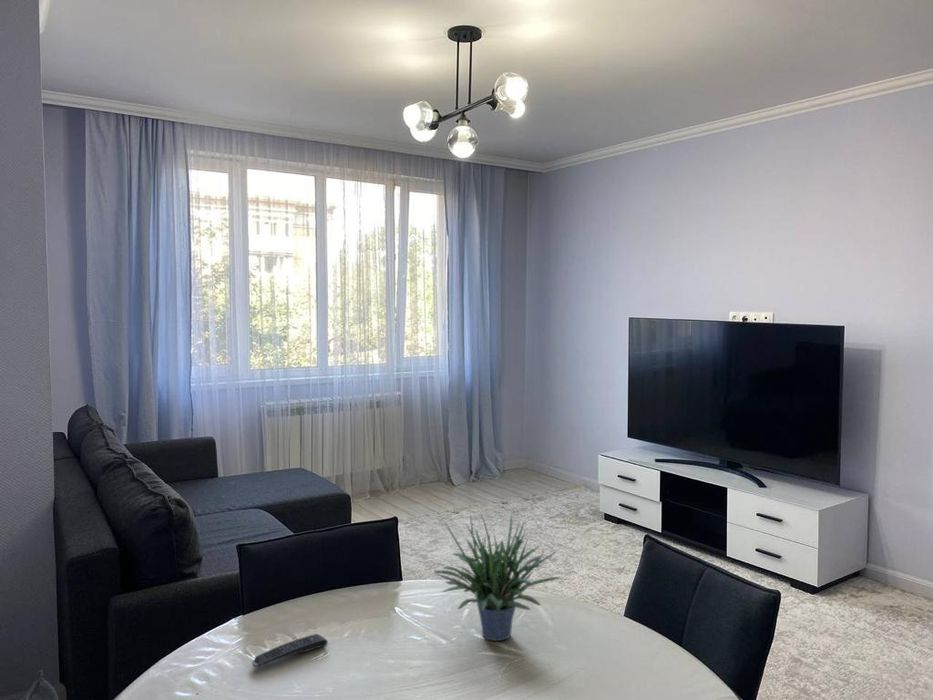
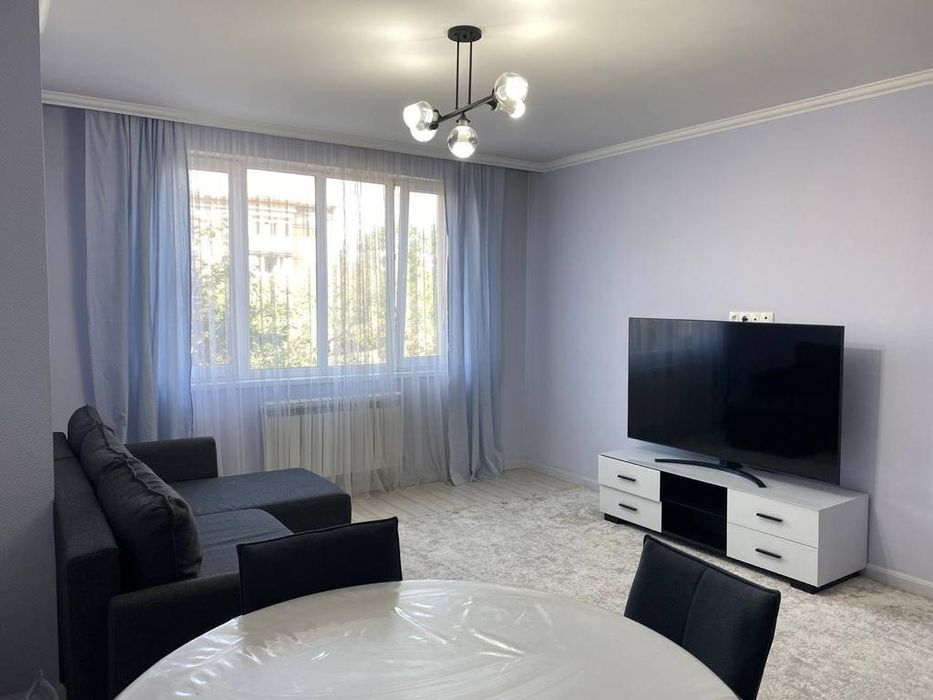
- potted plant (489, 566)
- remote control (289, 650)
